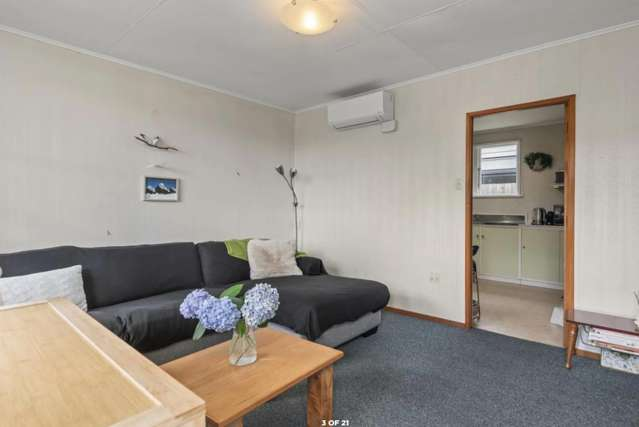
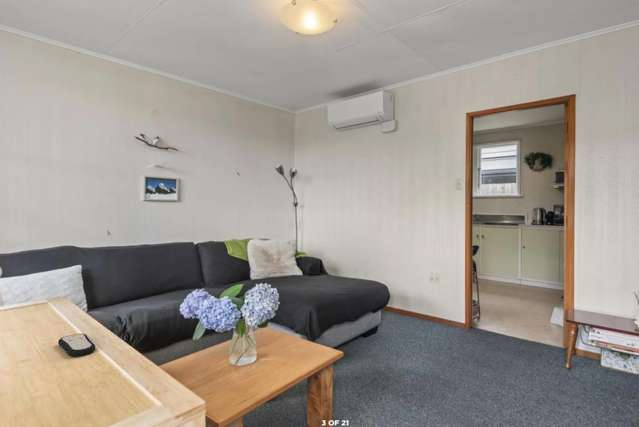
+ remote control (77, 344)
